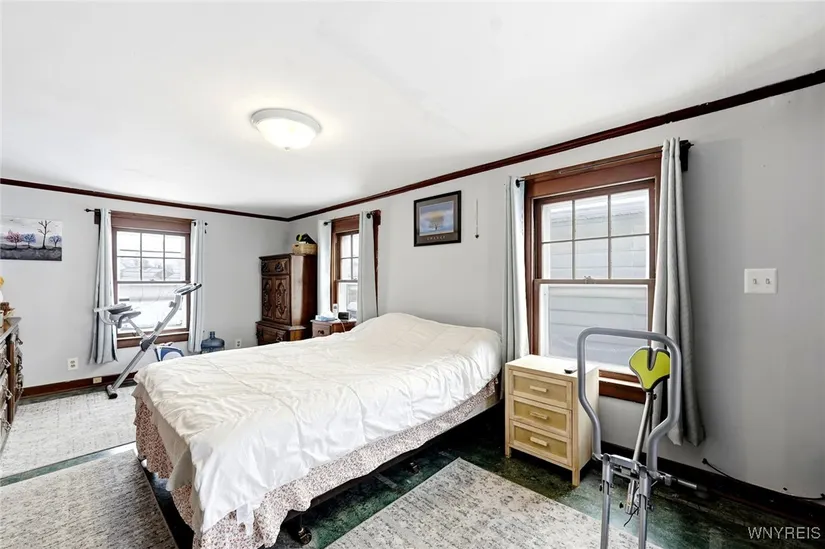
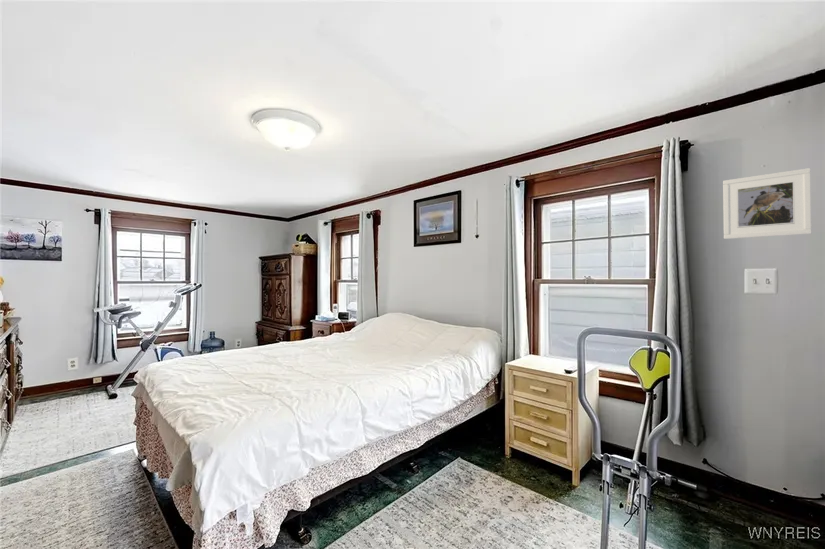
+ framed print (764, 205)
